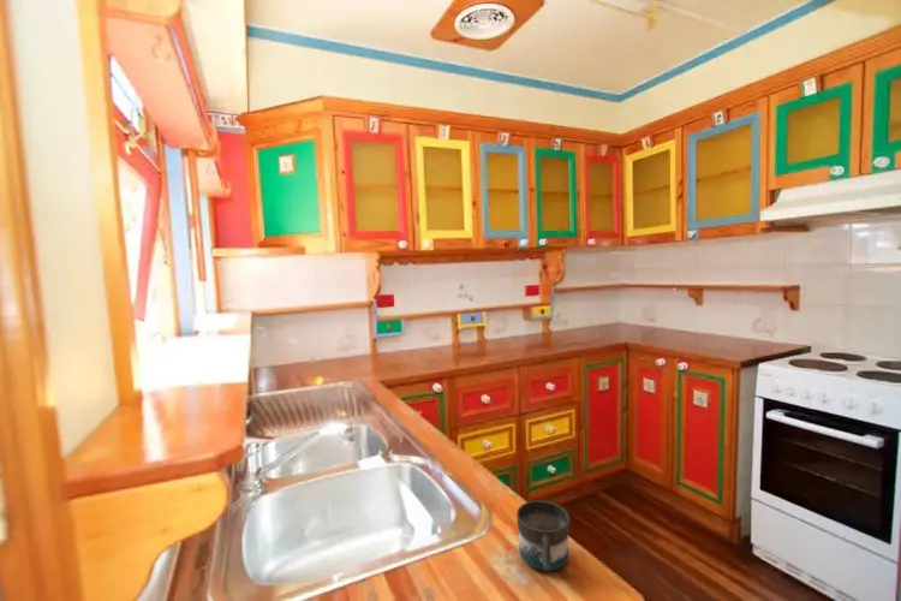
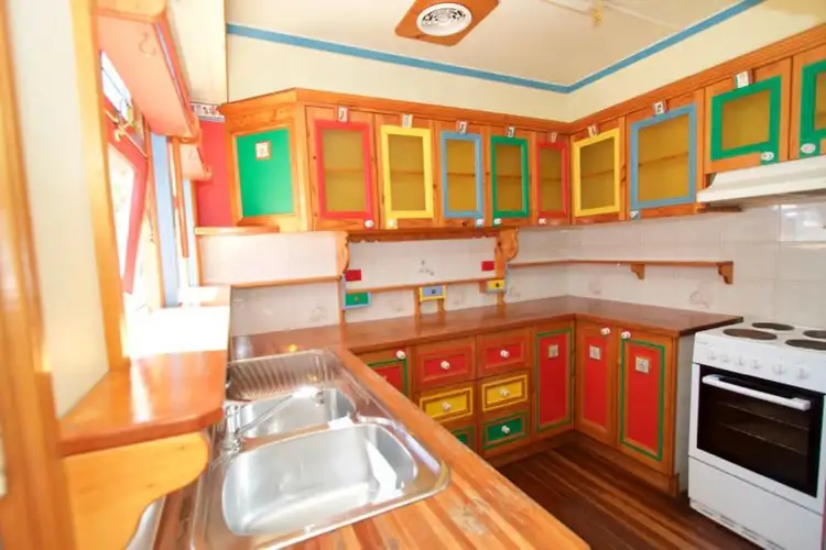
- mug (547, 538)
